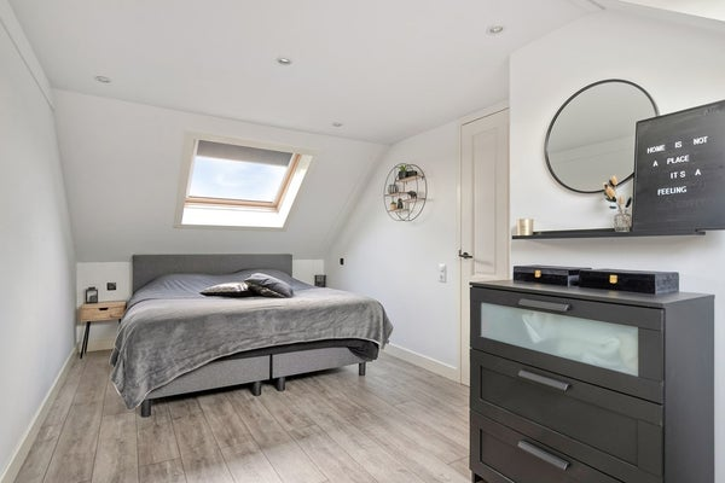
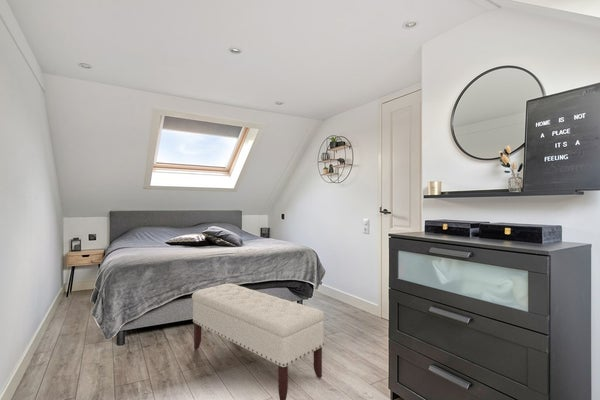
+ bench (252, 330)
